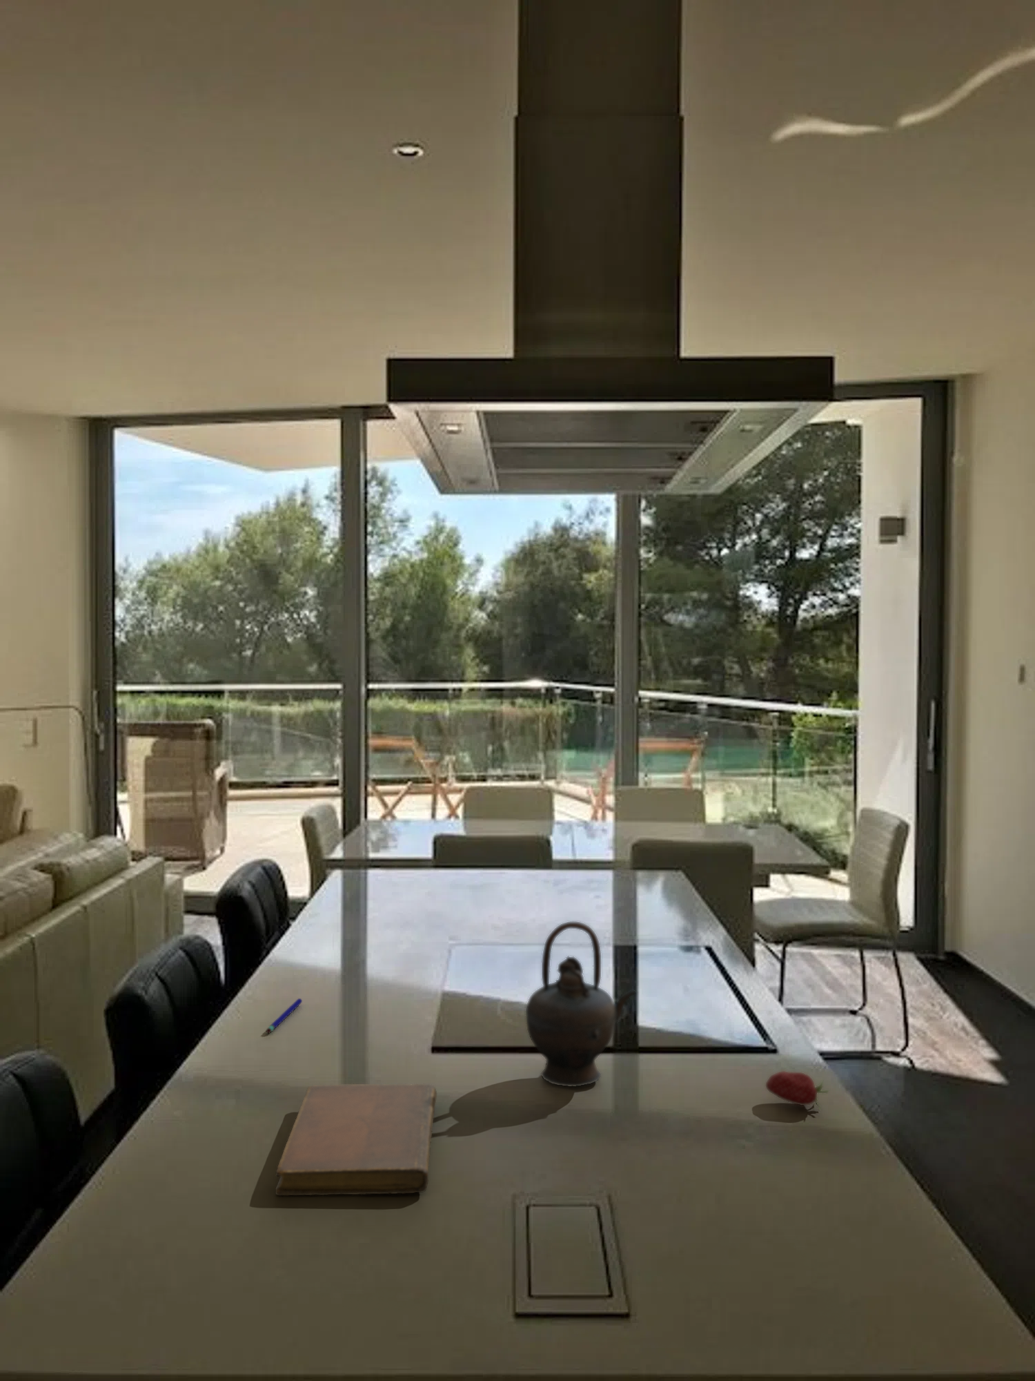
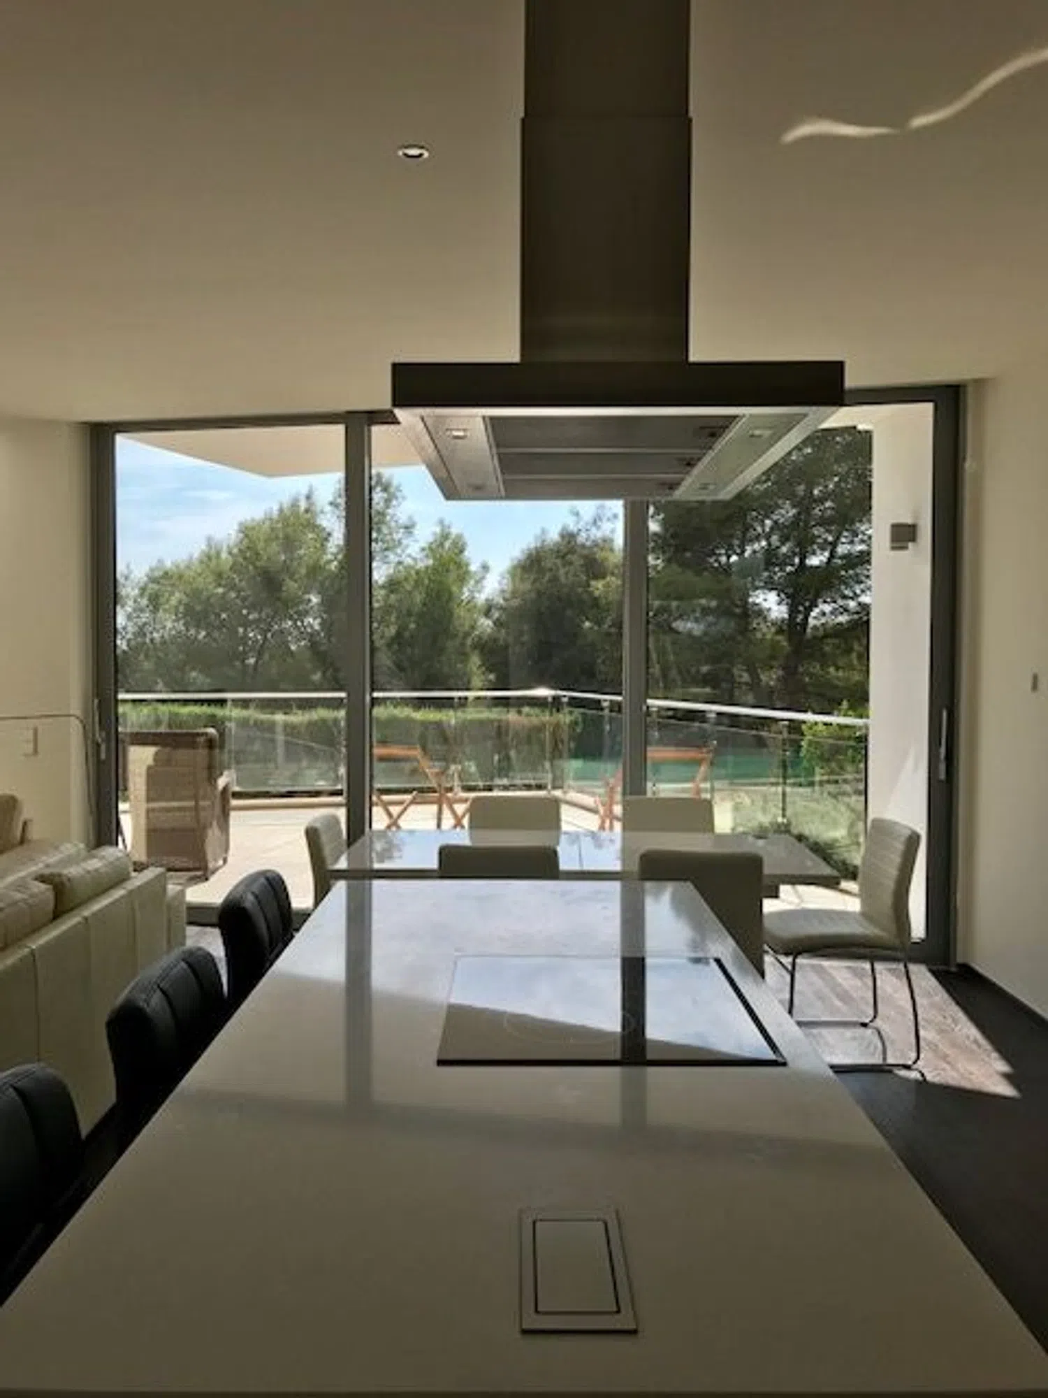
- pen (284, 1015)
- teapot (581, 1000)
- notebook (363, 1134)
- fruit (796, 1088)
